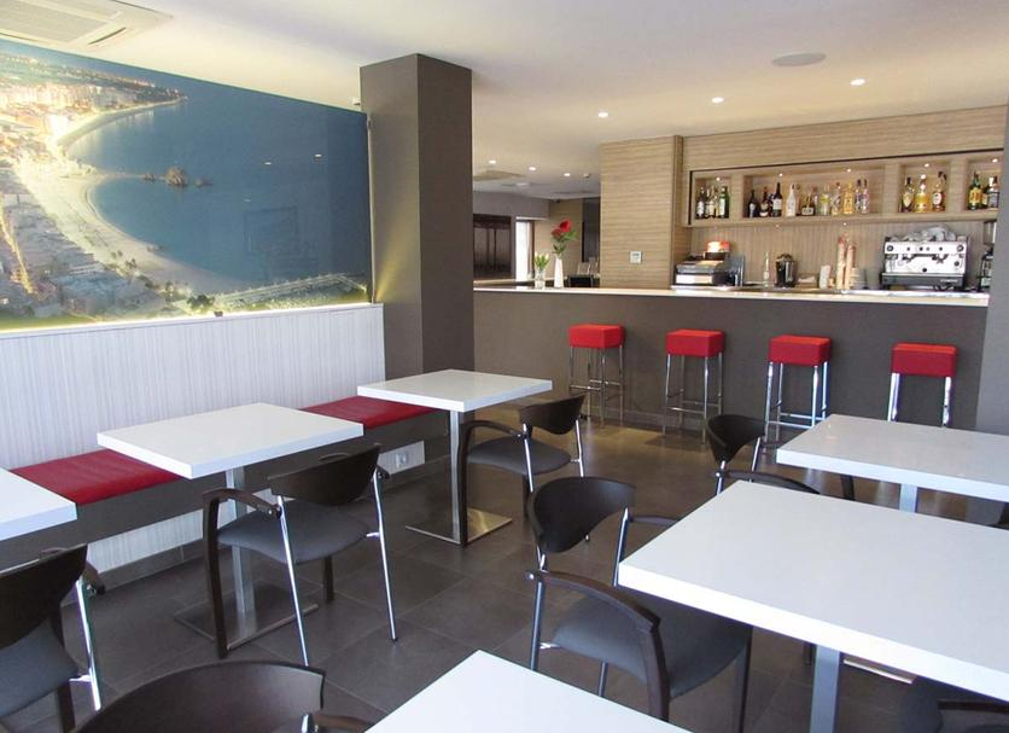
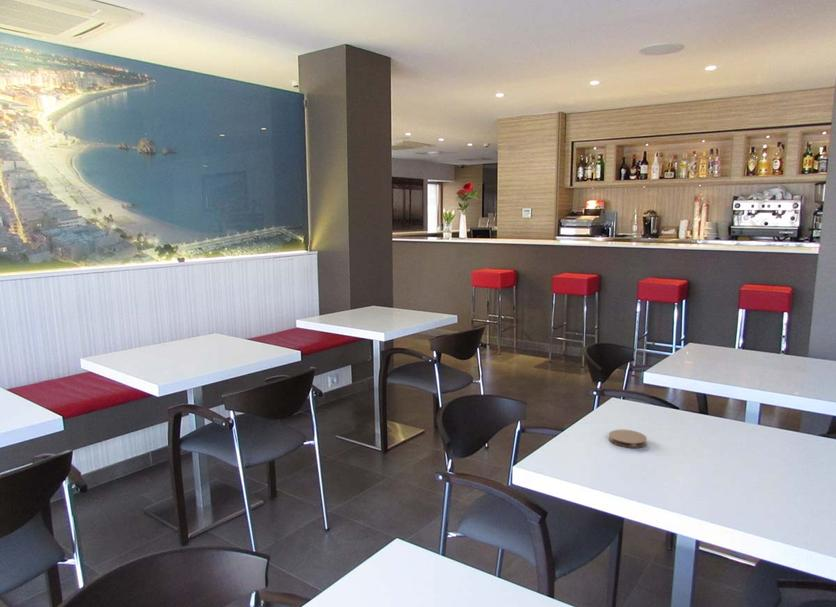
+ coaster (627, 438)
